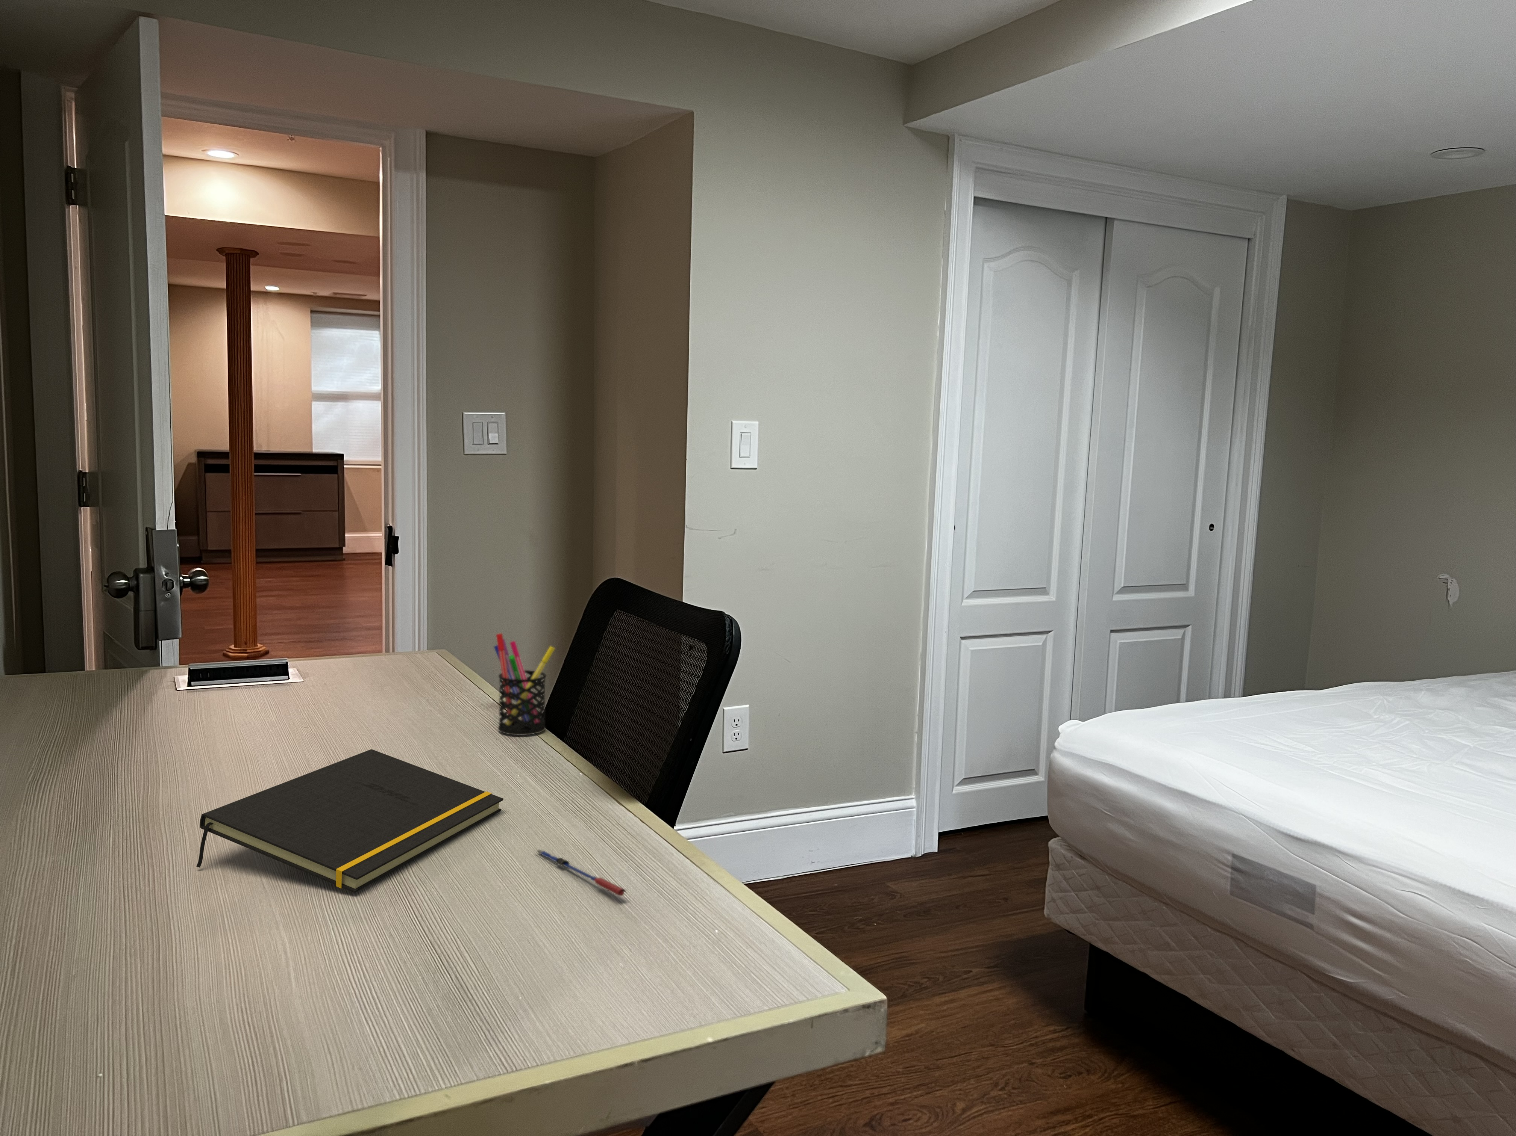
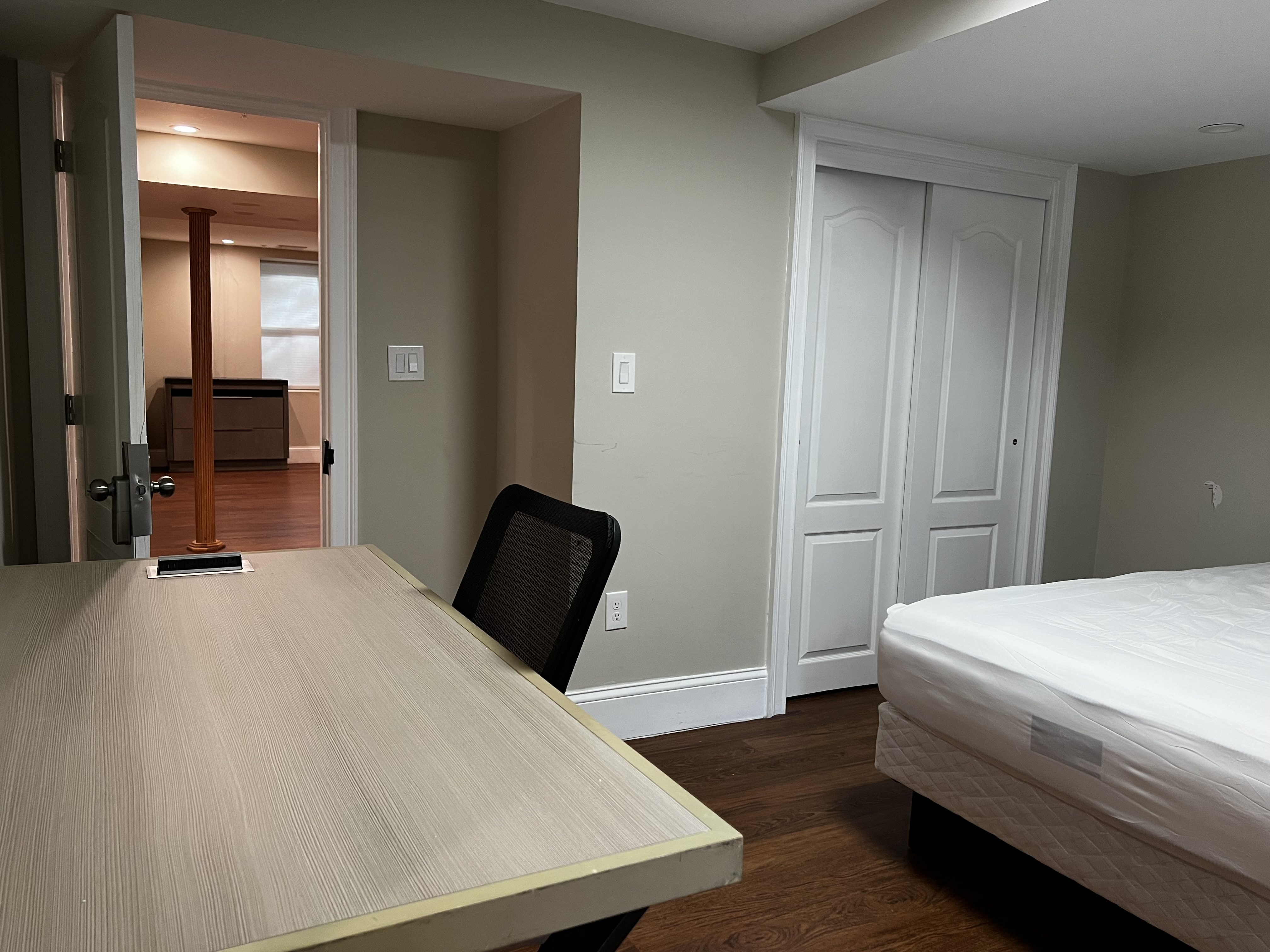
- pen holder (518, 683)
- pen (578, 869)
- notepad (364, 813)
